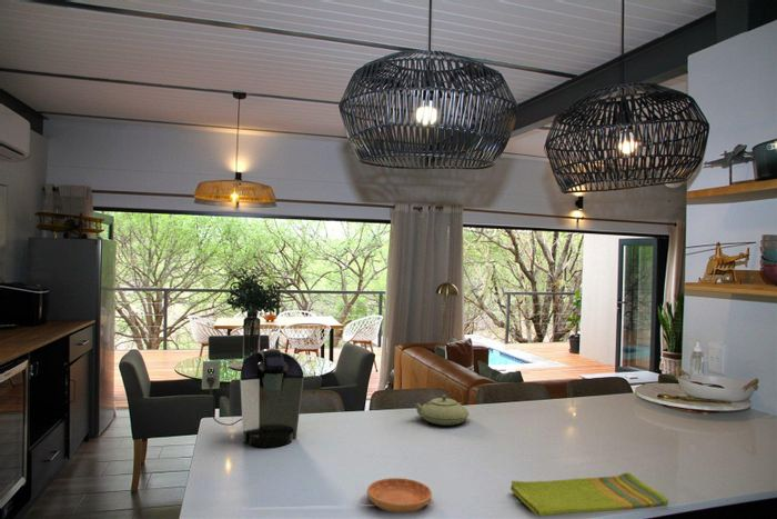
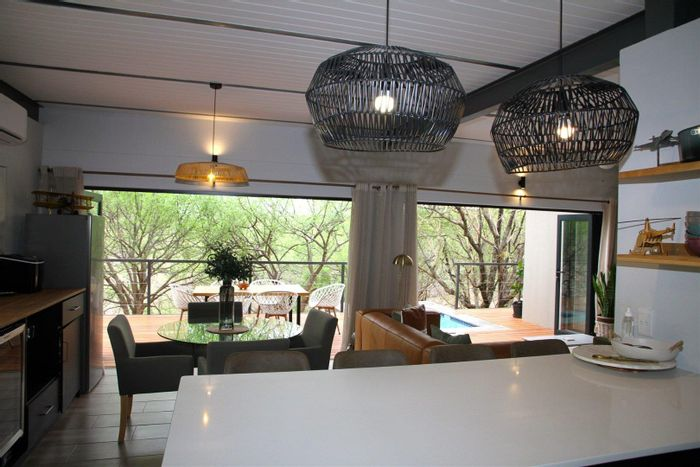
- saucer (398, 496)
- coffee maker (253, 393)
- teapot (441, 400)
- dish towel (587, 492)
